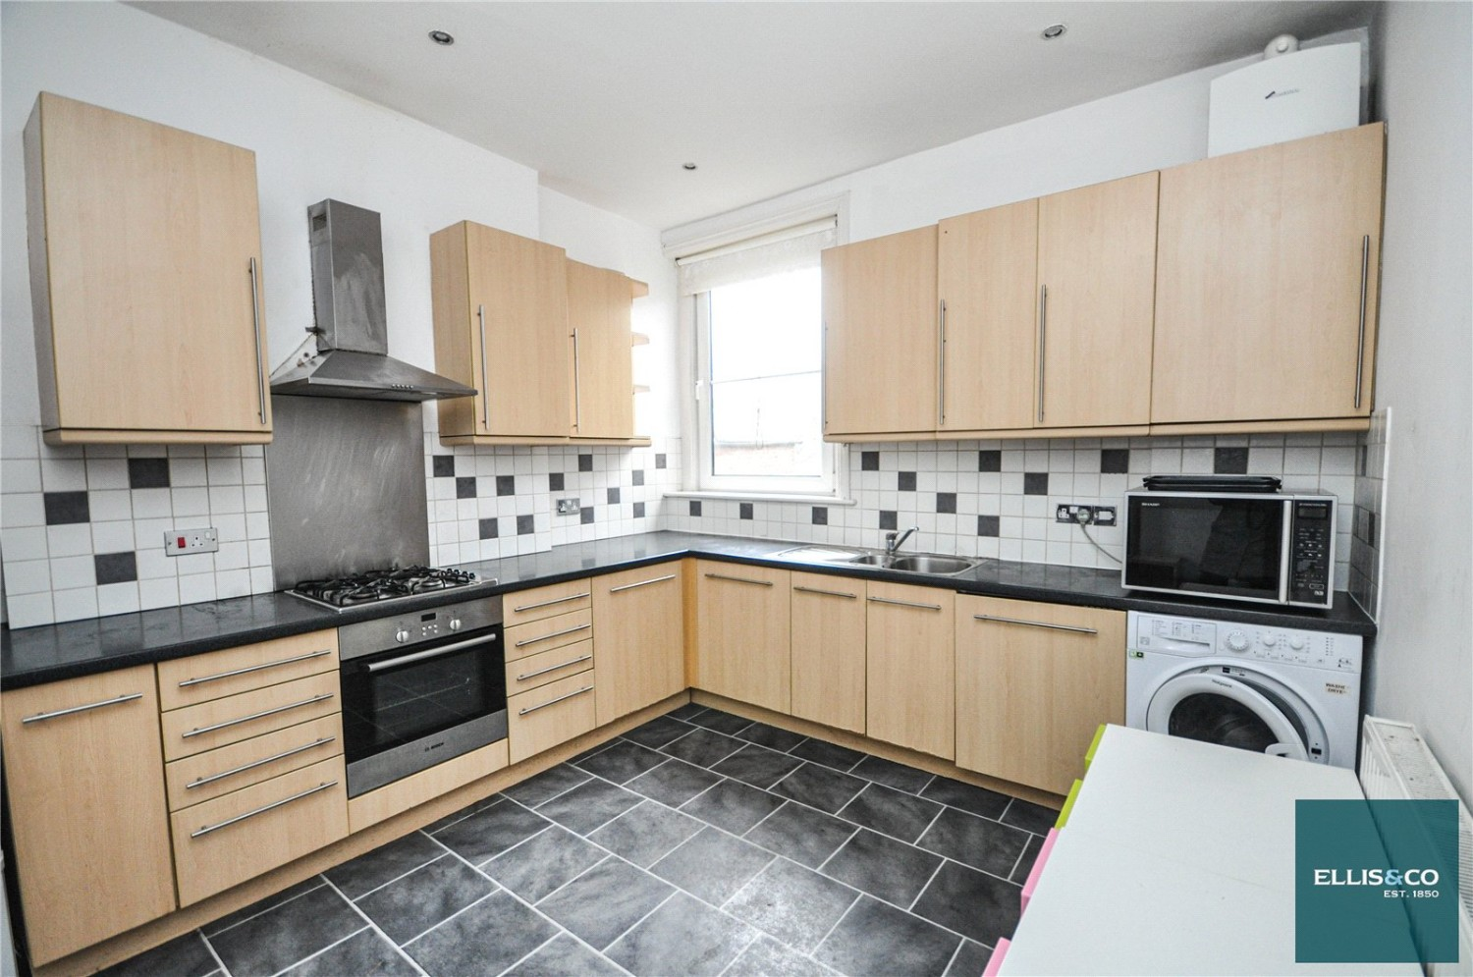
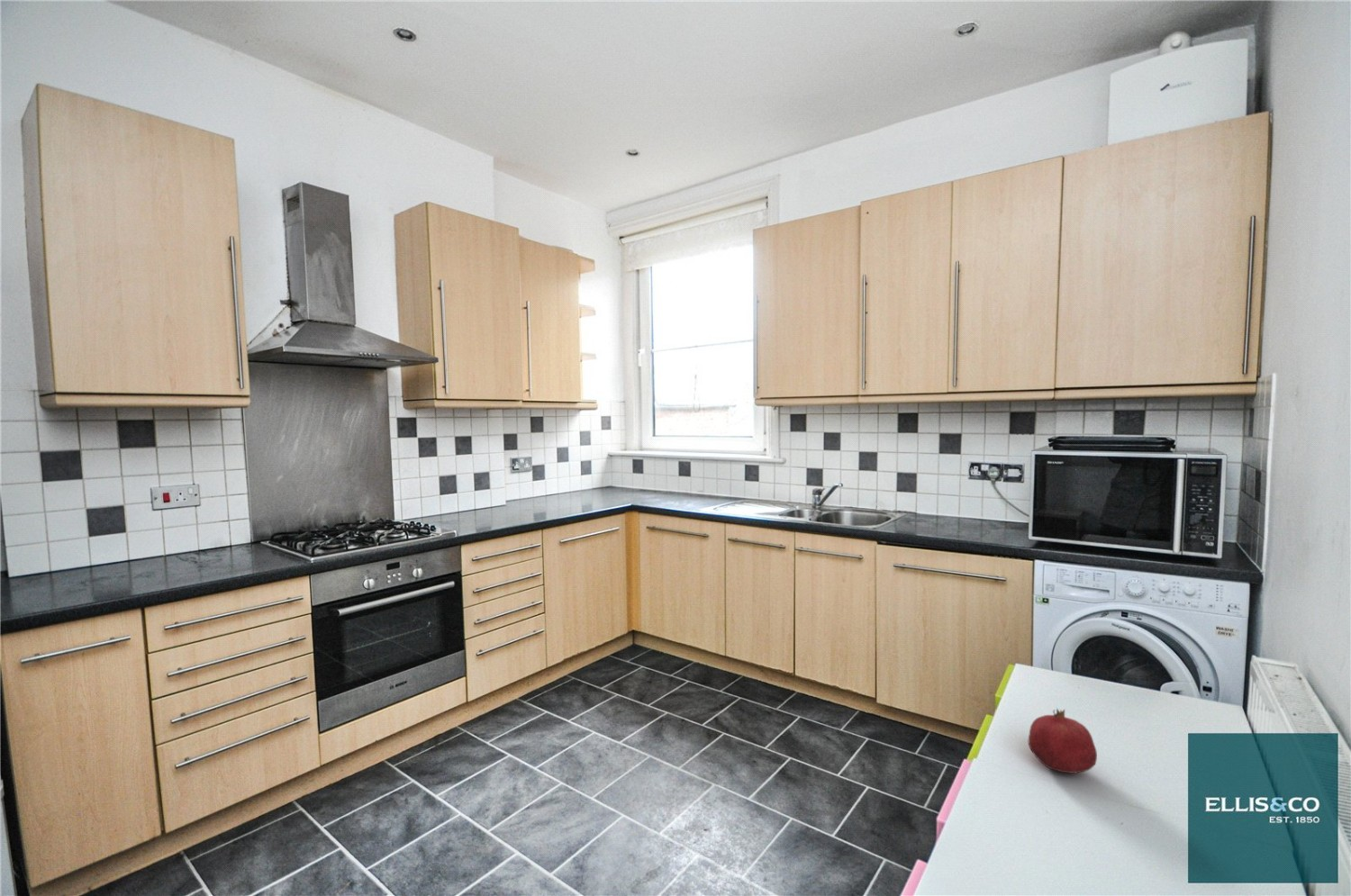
+ fruit (1061, 738)
